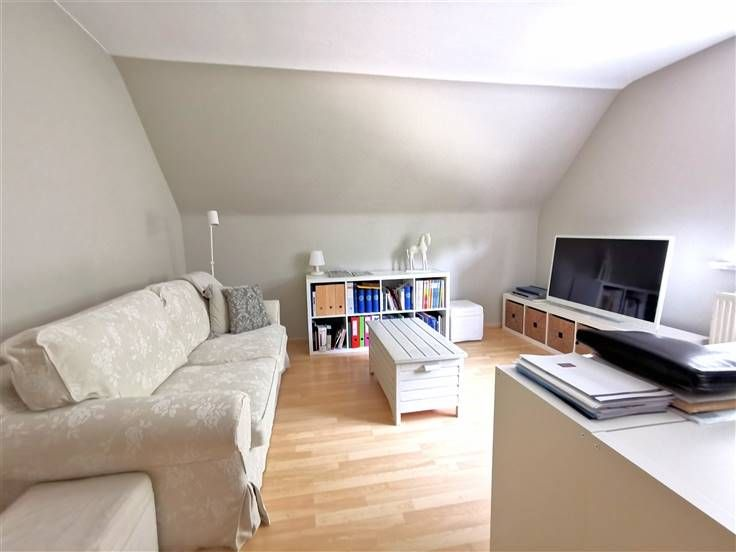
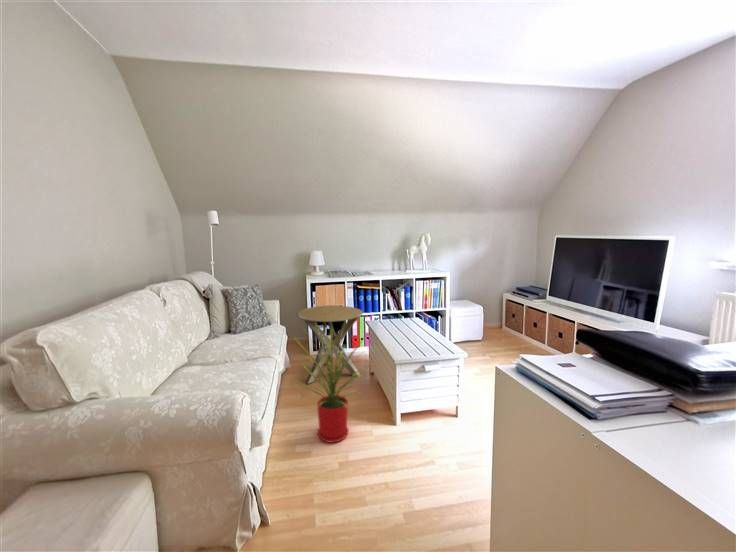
+ house plant (332, 382)
+ side table (329, 343)
